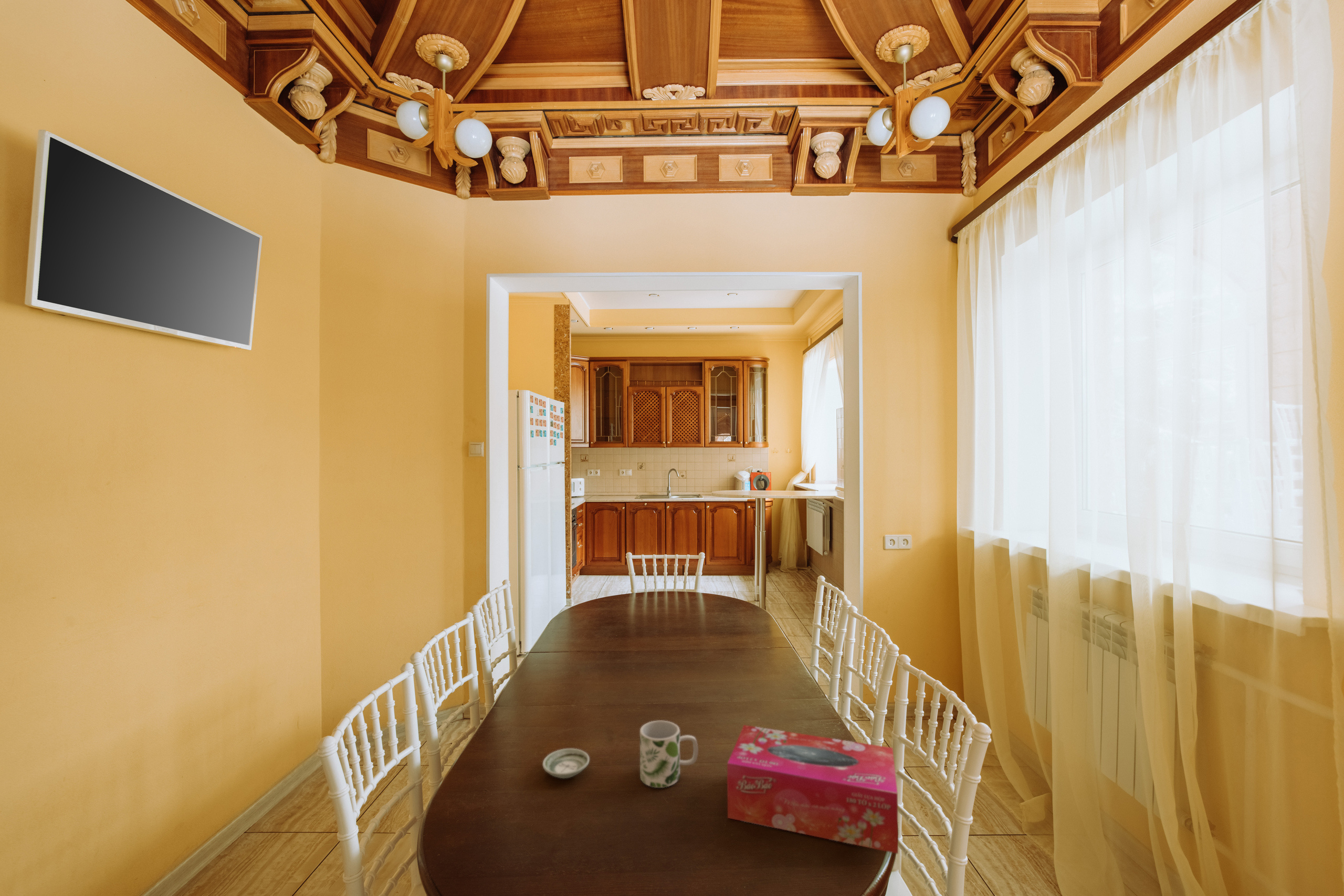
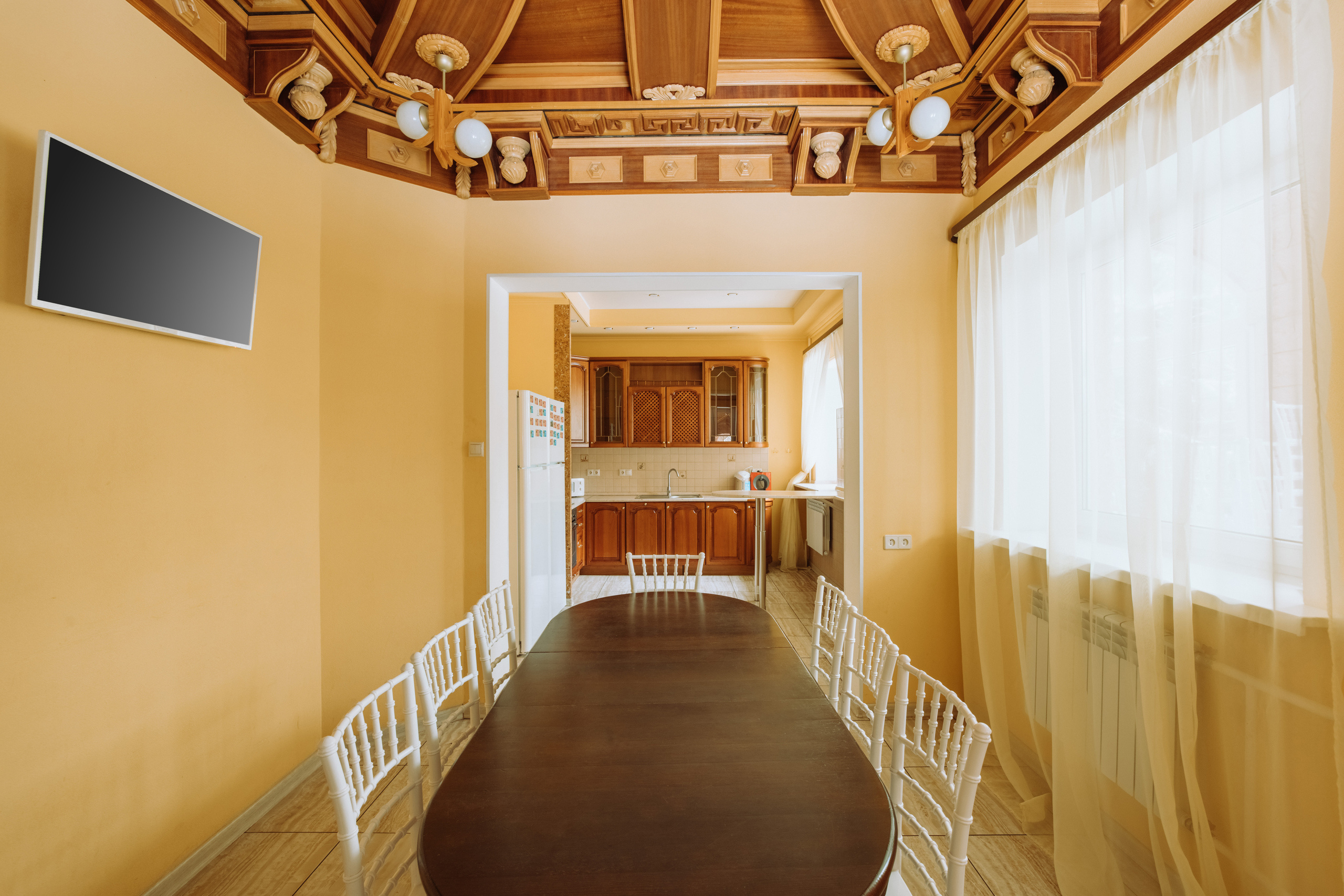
- tissue box (812, 782)
- saucer (566, 766)
- mug (669, 752)
